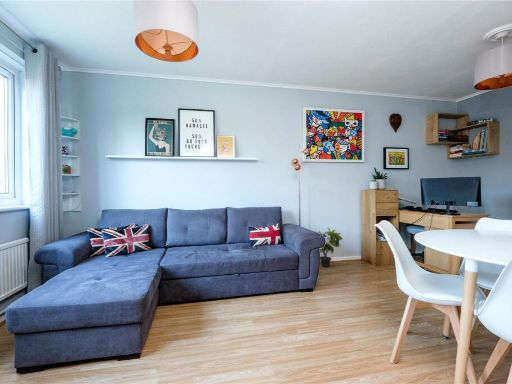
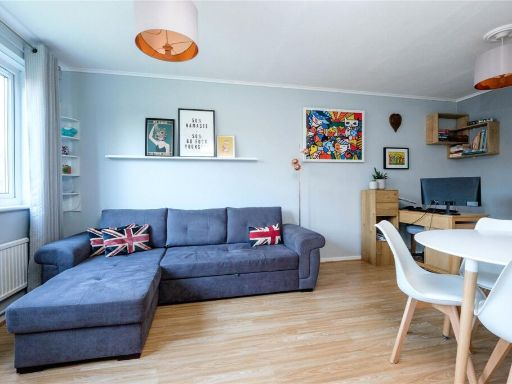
- potted plant (327, 246)
